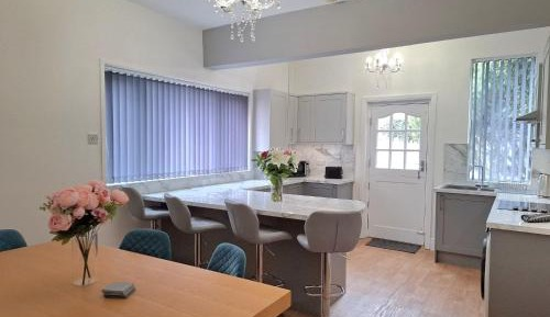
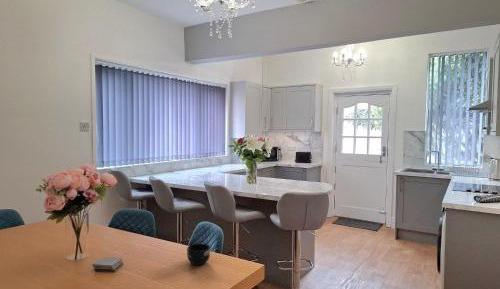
+ mug (199, 253)
